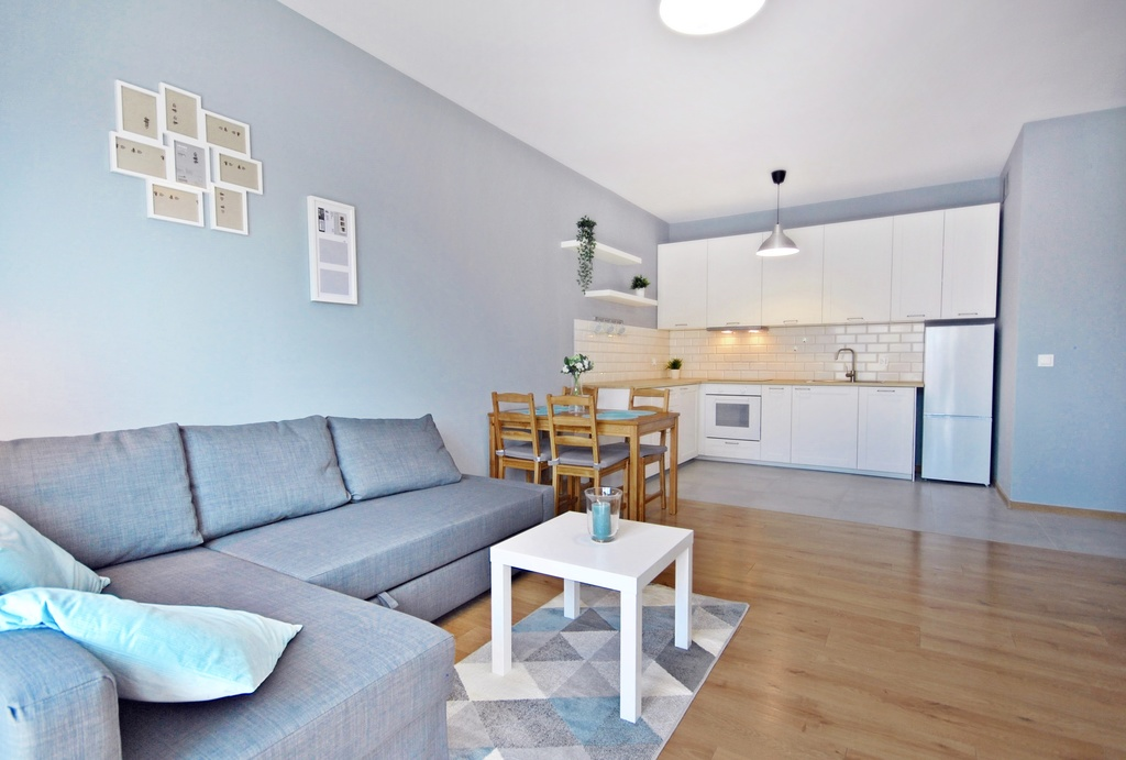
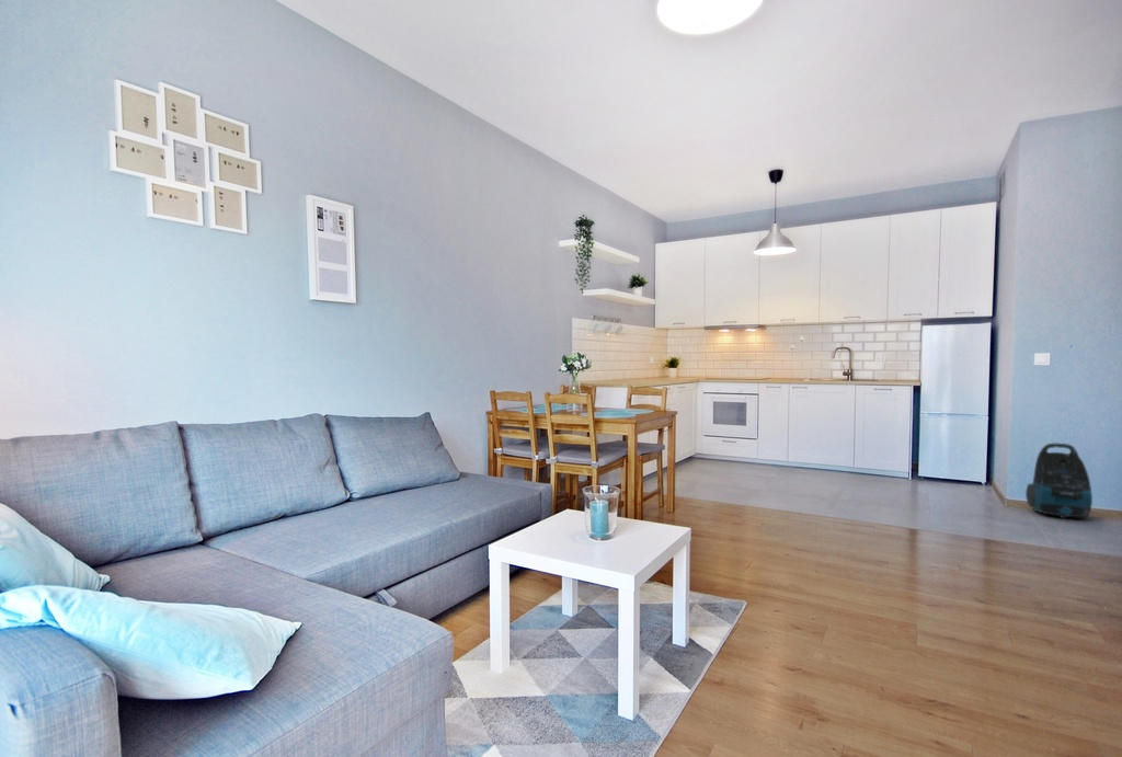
+ vacuum cleaner (1060, 480)
